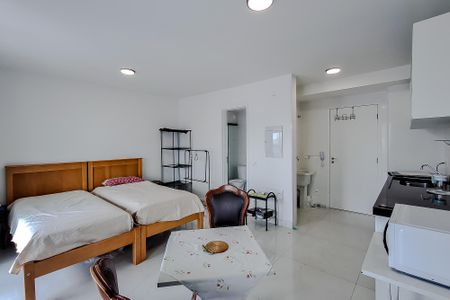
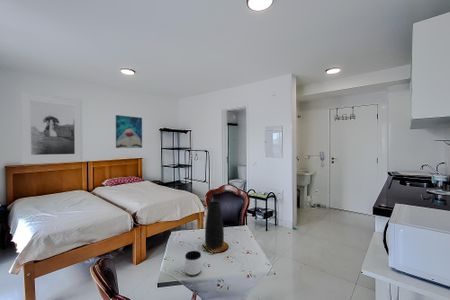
+ wall art (129, 132)
+ mug (192, 261)
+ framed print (53, 129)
+ vase (214, 224)
